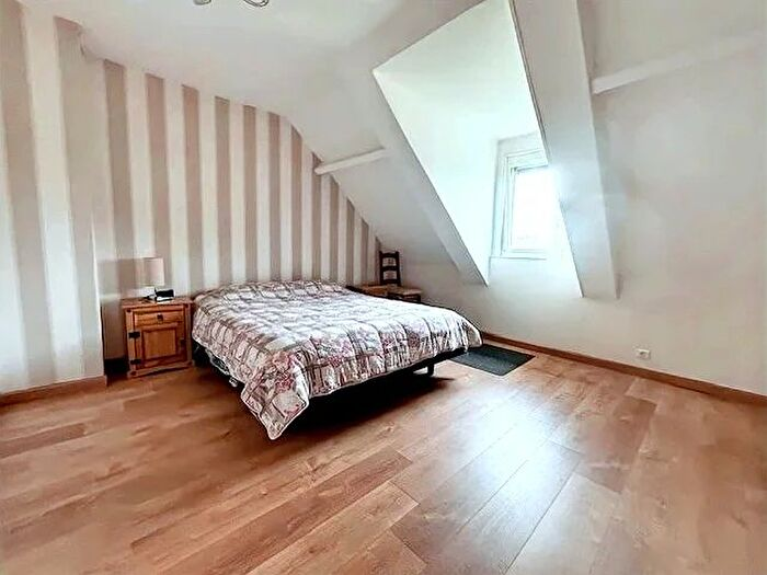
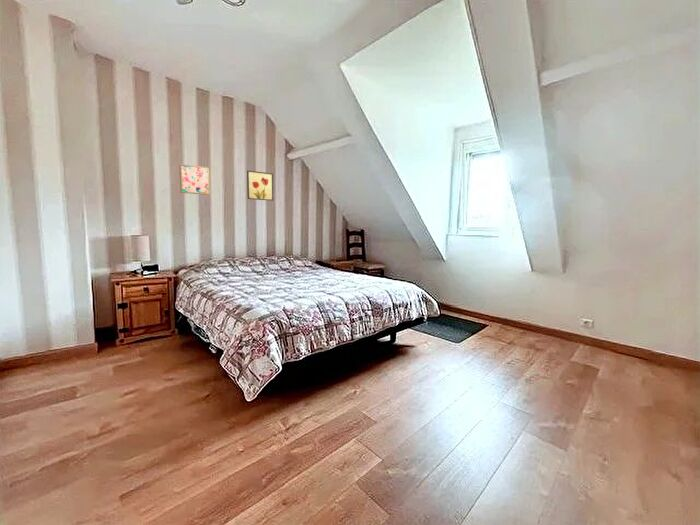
+ wall art (260, 186)
+ wall art (194, 179)
